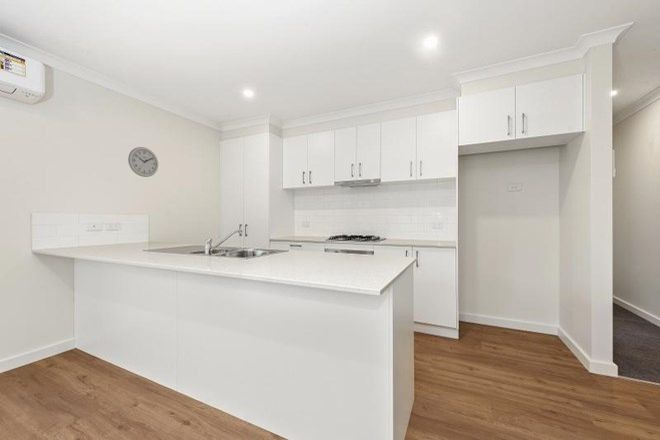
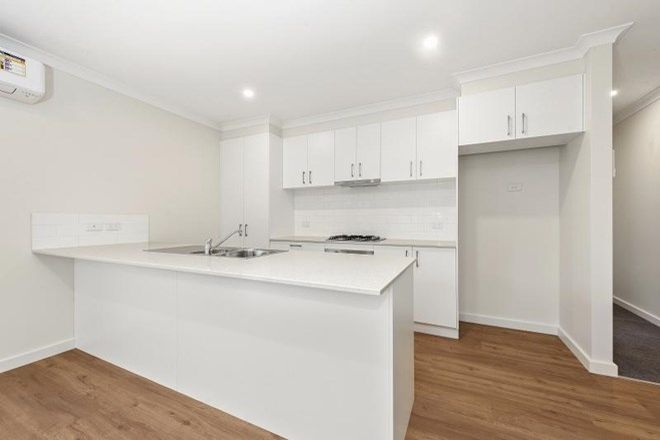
- wall clock (144, 162)
